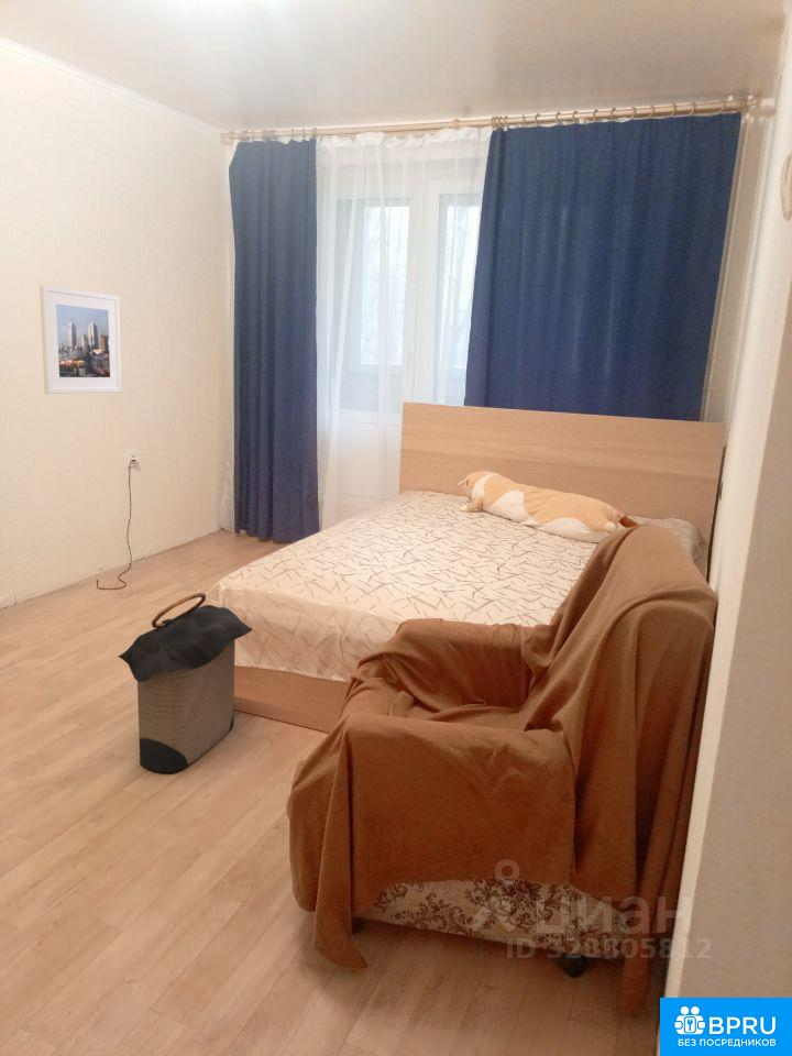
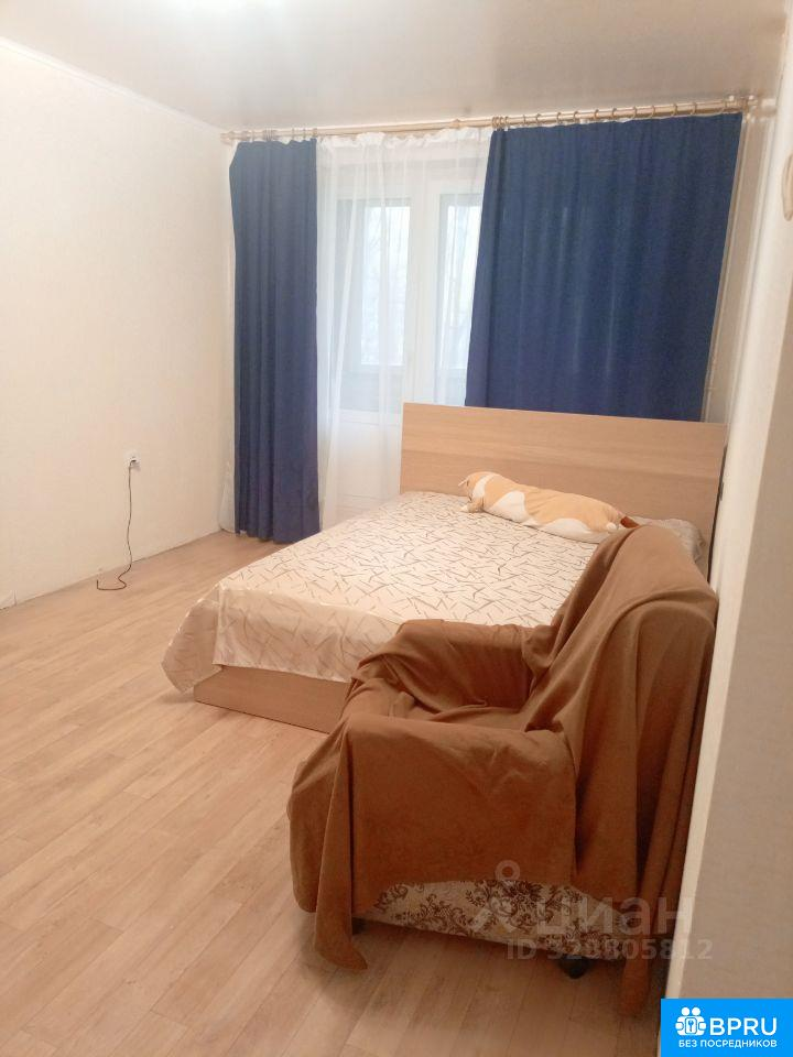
- laundry hamper (187, 664)
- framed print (84, 342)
